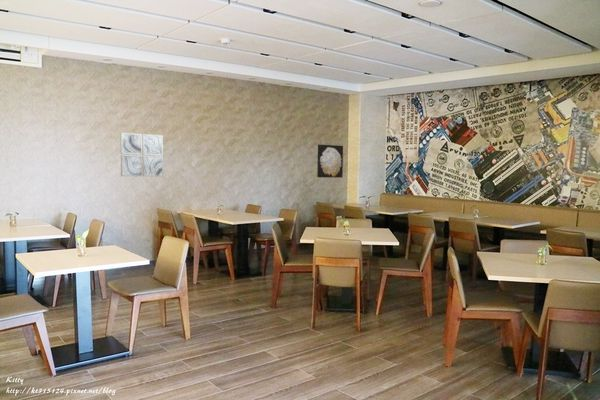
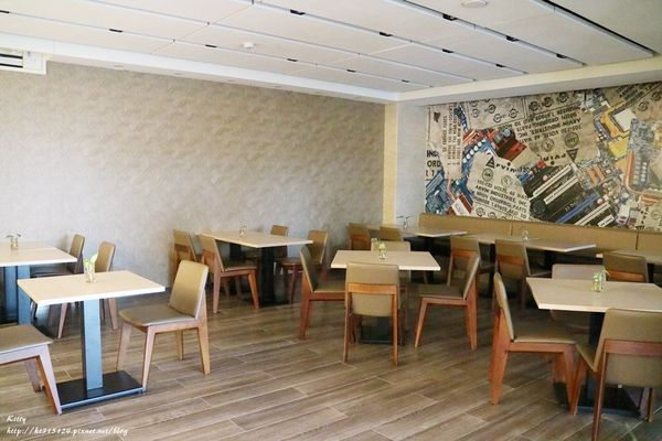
- wall art (330, 161)
- wall art (141, 154)
